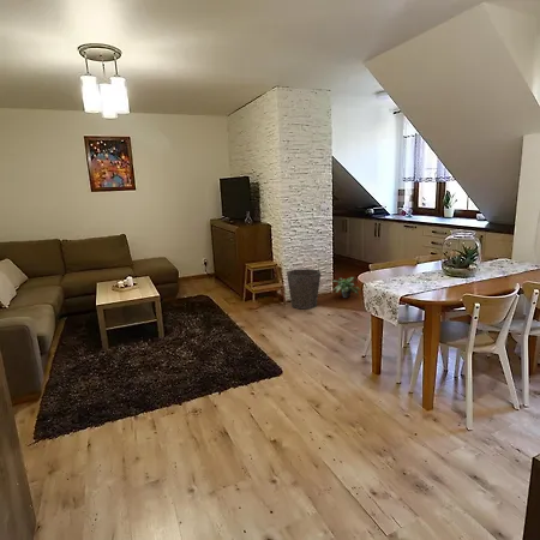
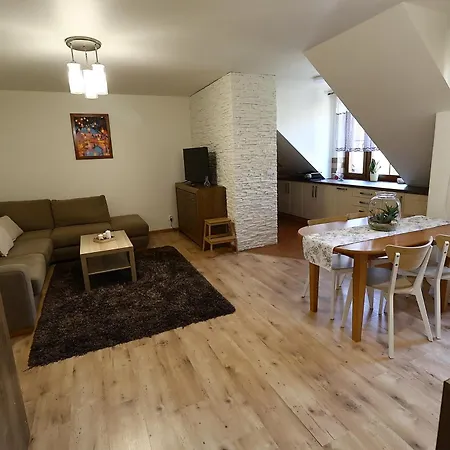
- potted plant (346, 286)
- waste bin (302, 288)
